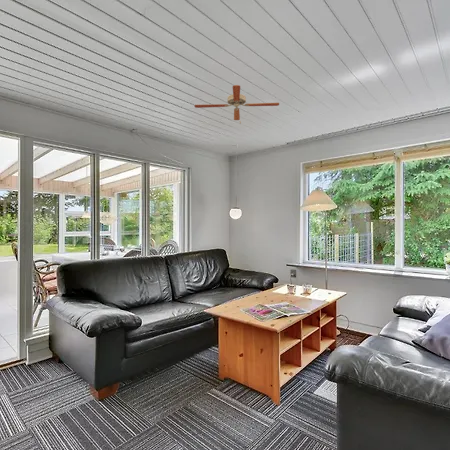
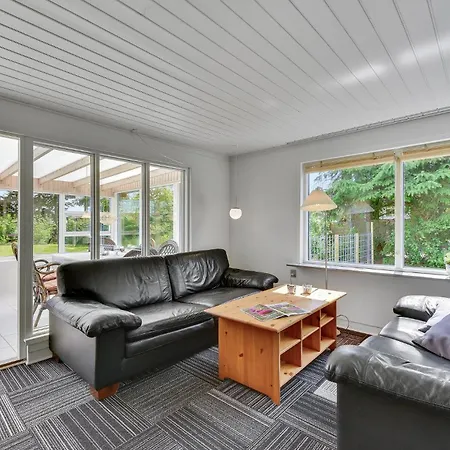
- ceiling fan (236, 105)
